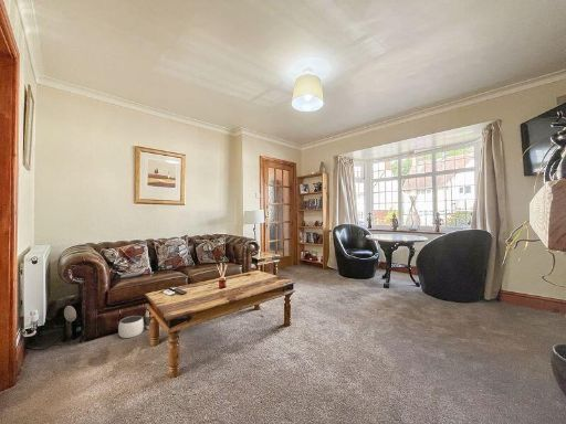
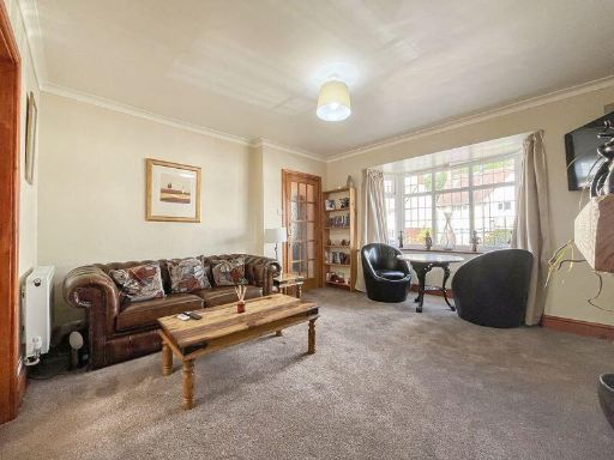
- waste basket (140, 320)
